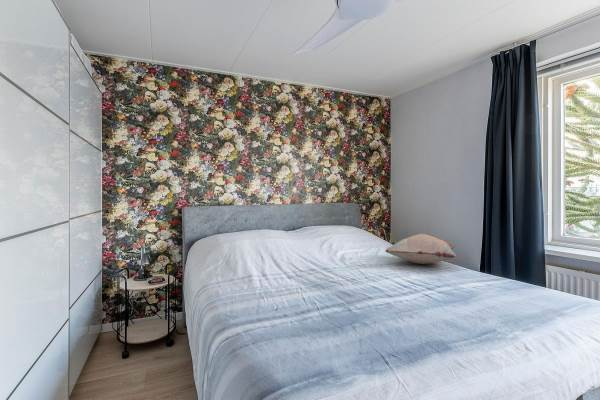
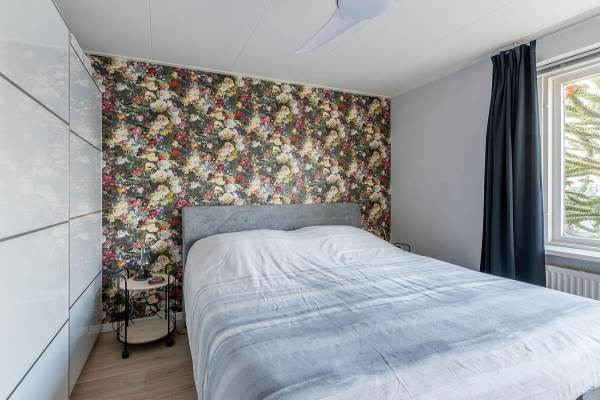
- decorative pillow (420, 248)
